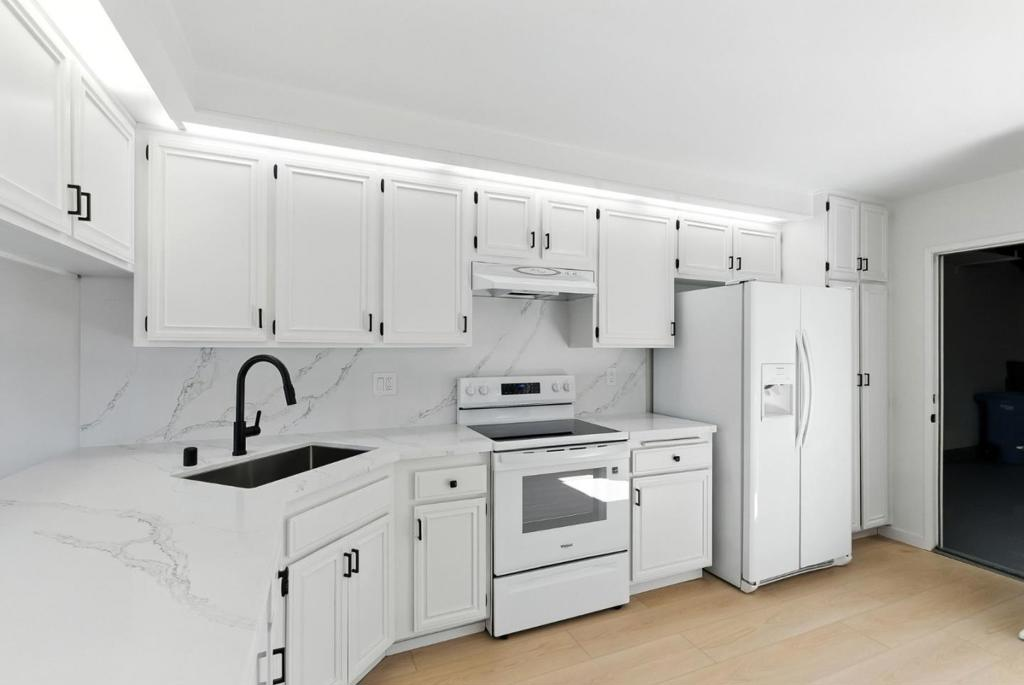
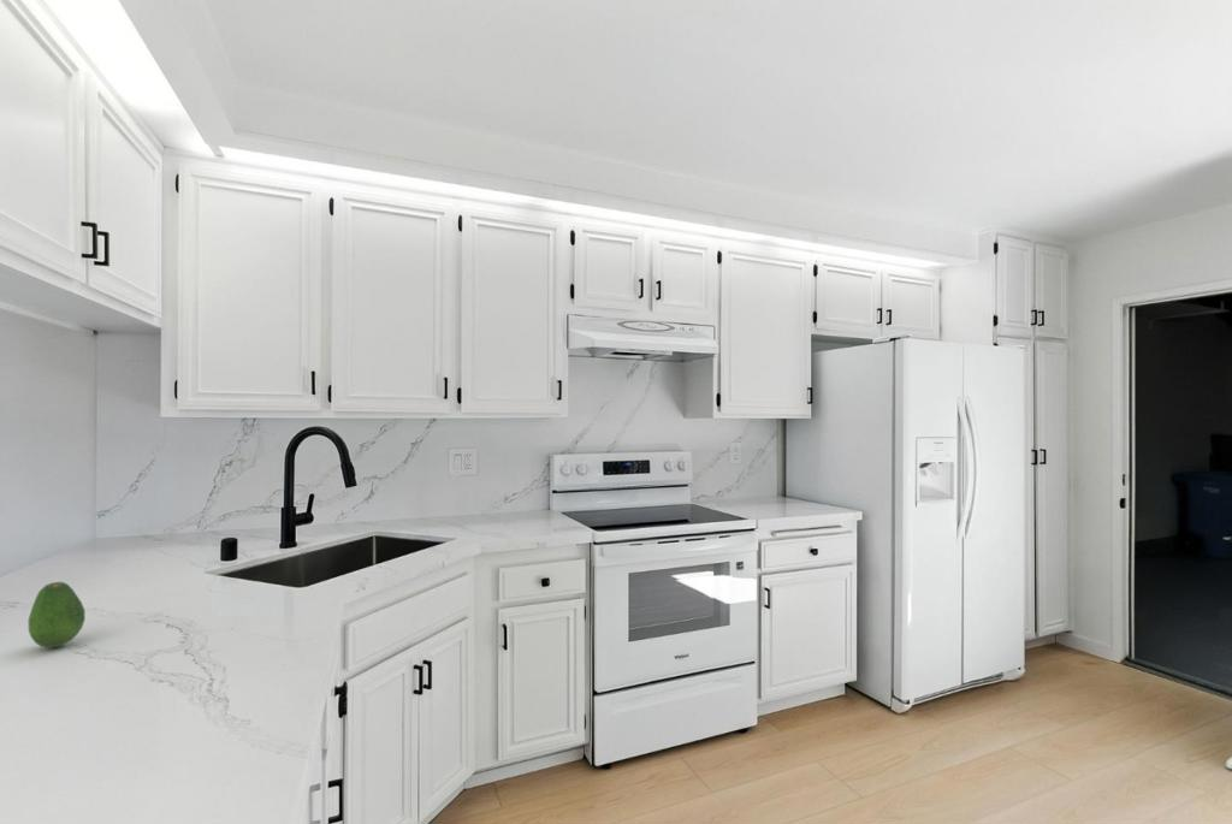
+ fruit (57, 613)
